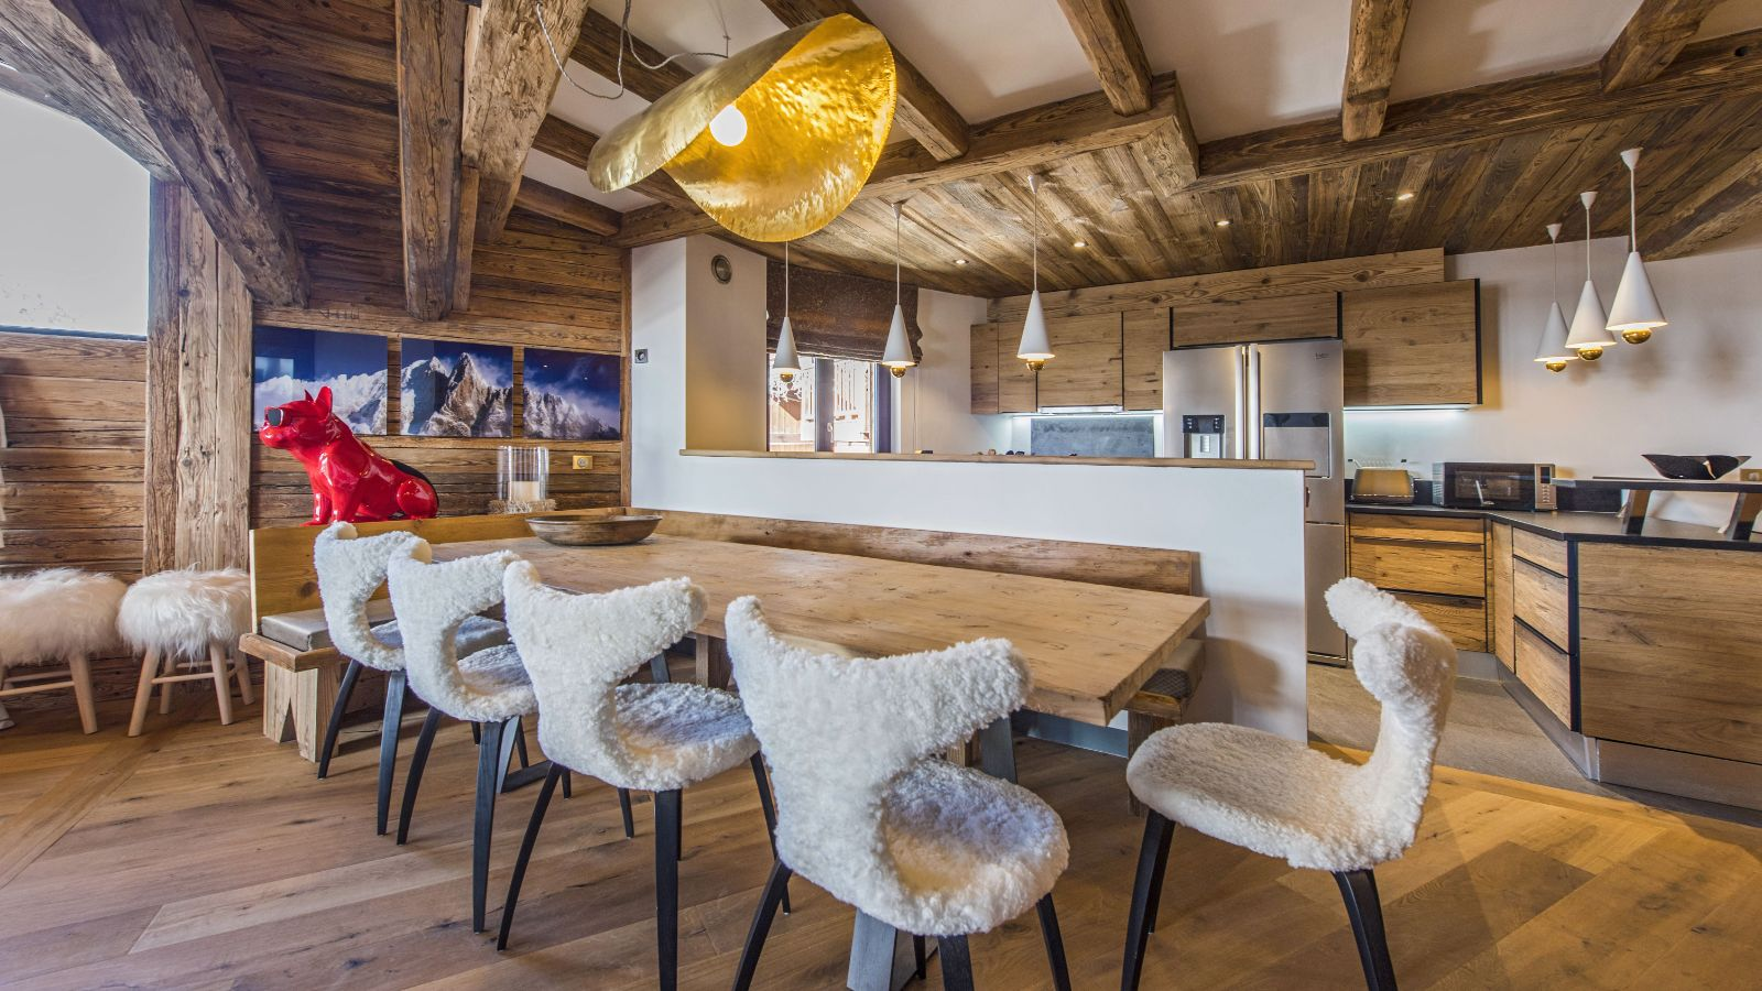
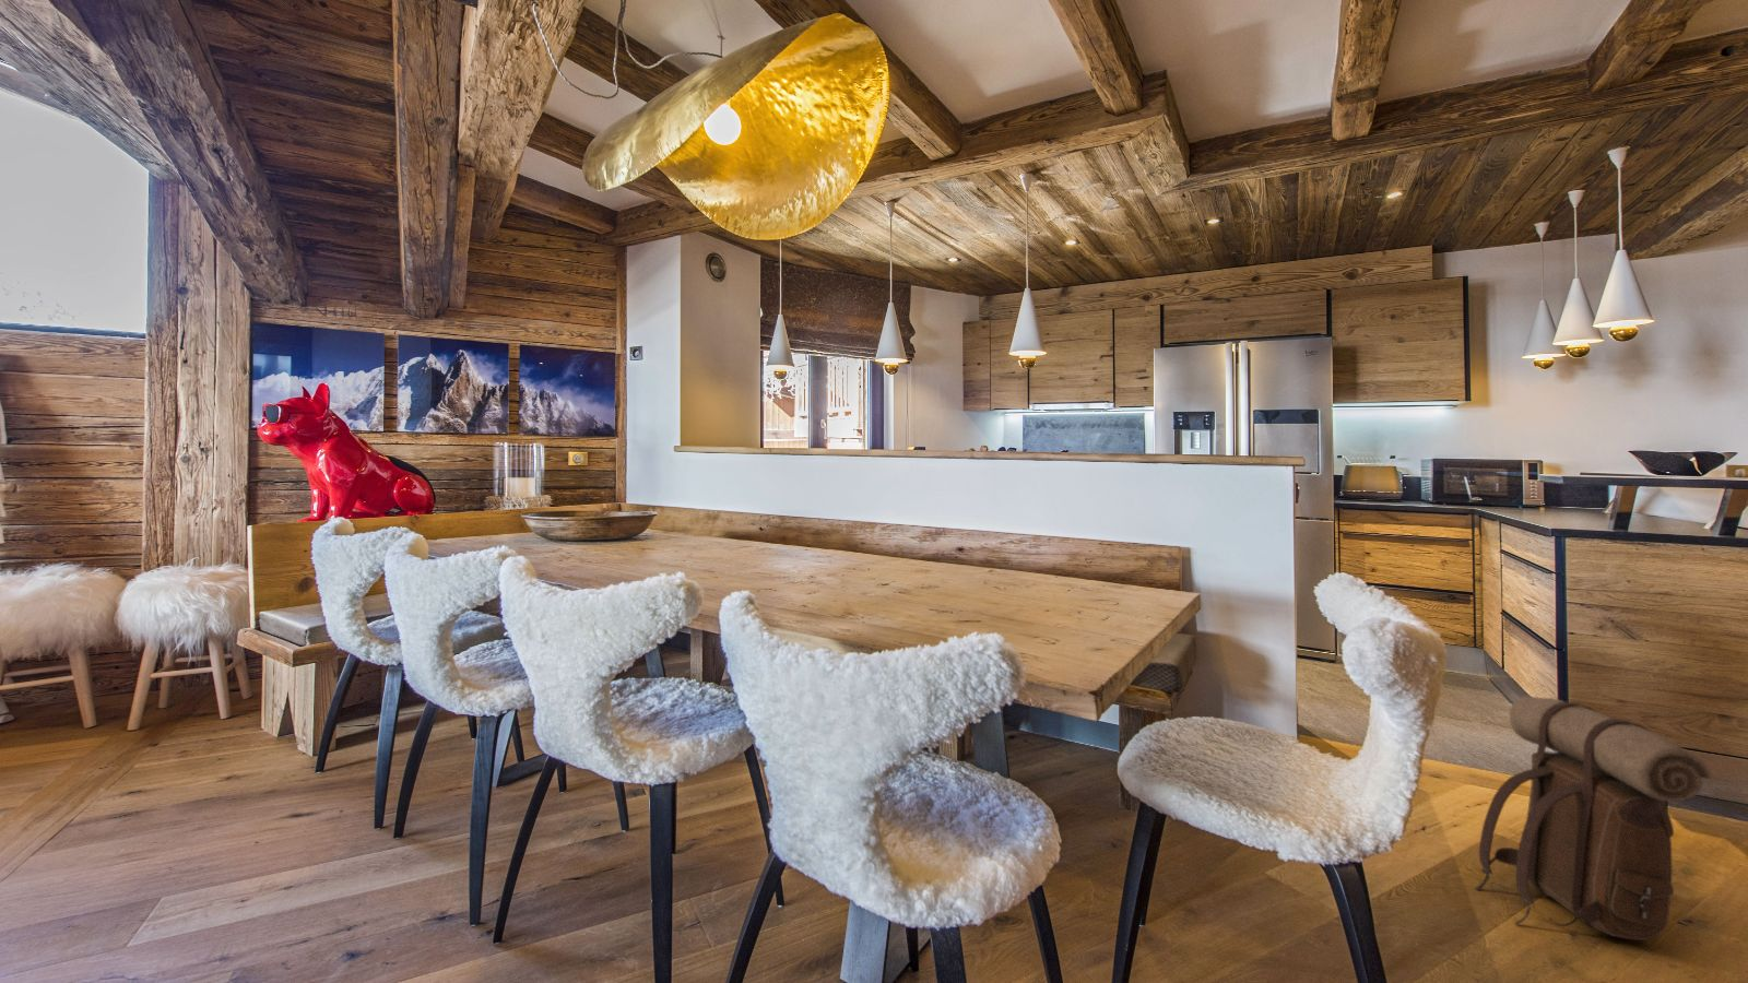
+ backpack (1564, 810)
